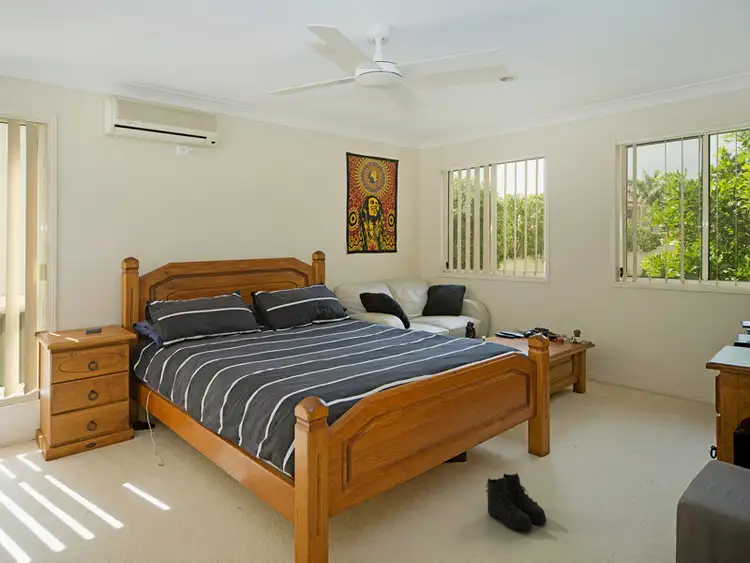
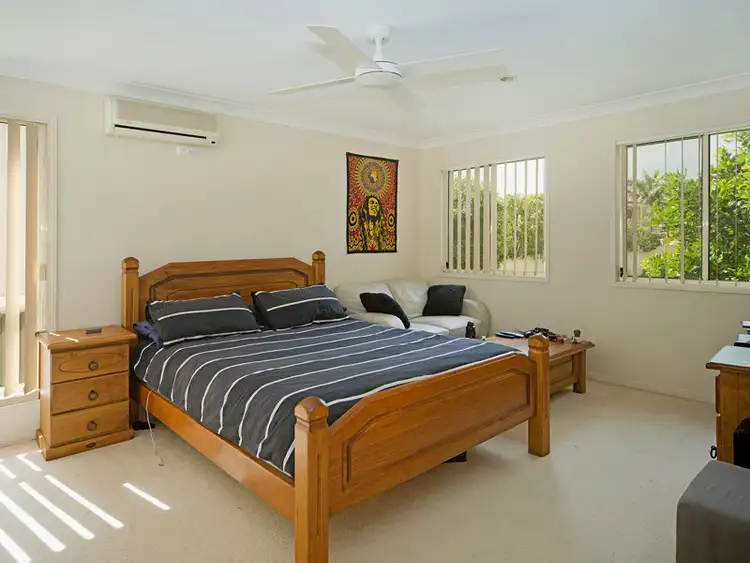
- boots (515, 497)
